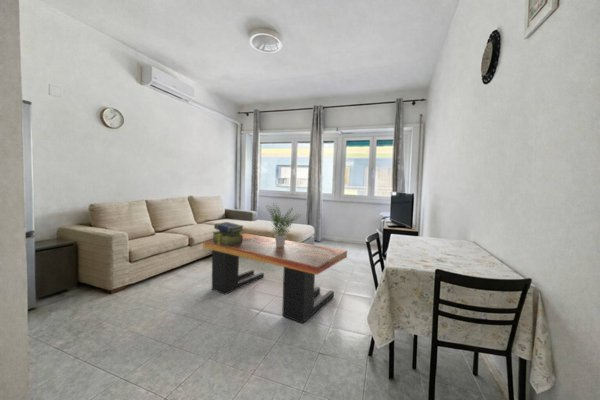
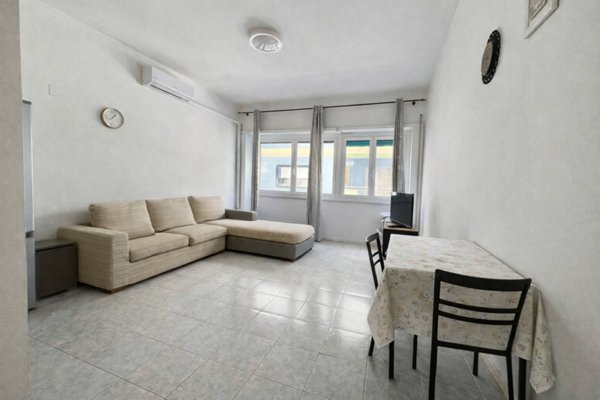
- stack of books (228, 233)
- coffee table (274, 264)
- potted plant (280, 224)
